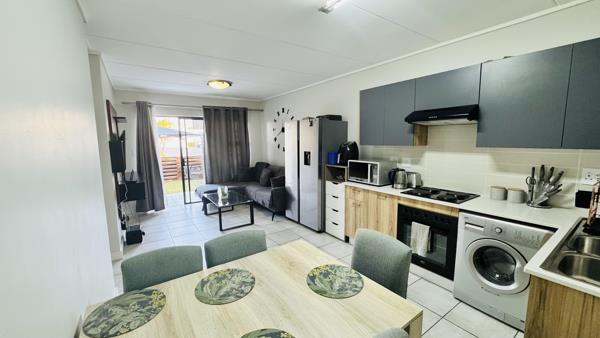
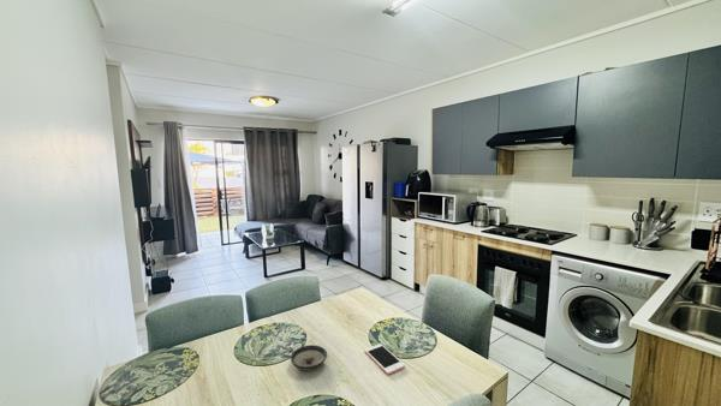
+ cell phone (383, 357)
+ saucer (309, 359)
